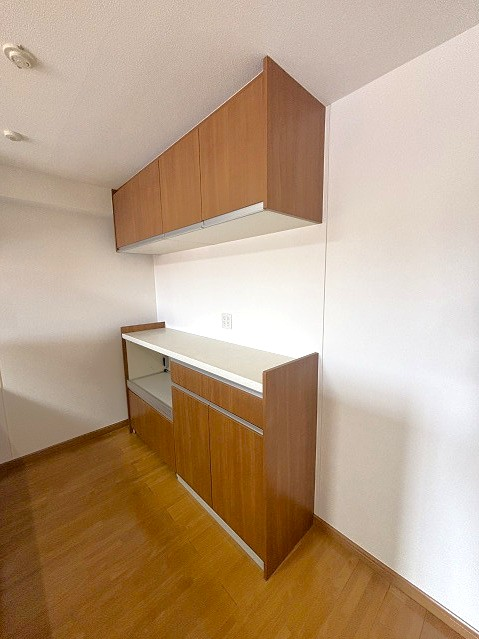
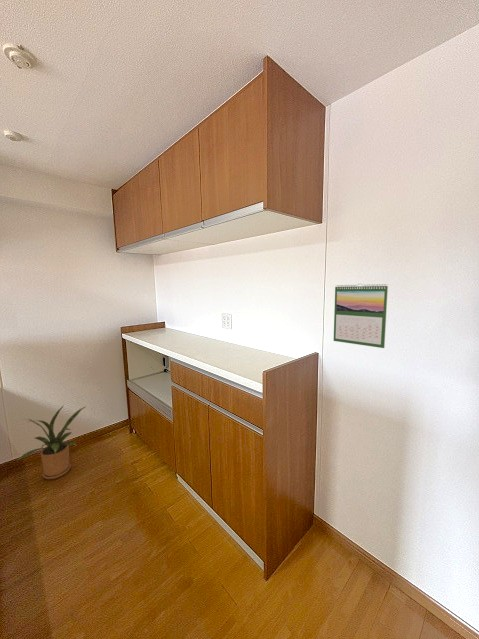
+ house plant (56, 443)
+ calendar (358, 314)
